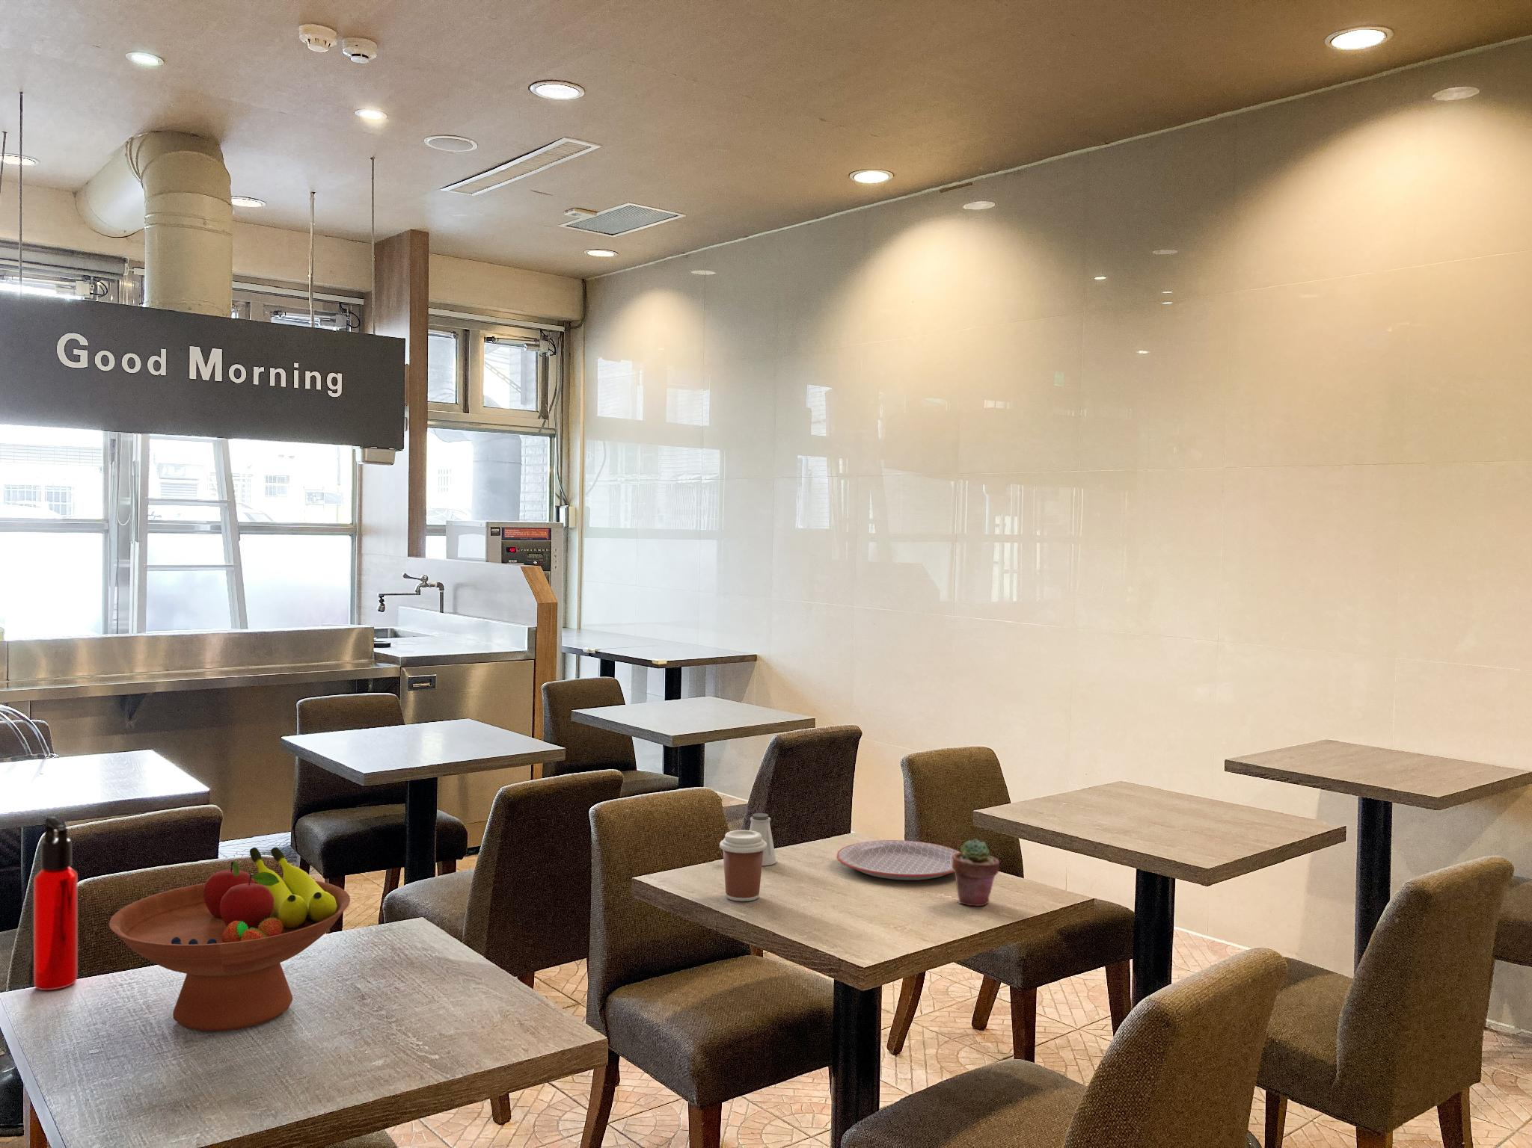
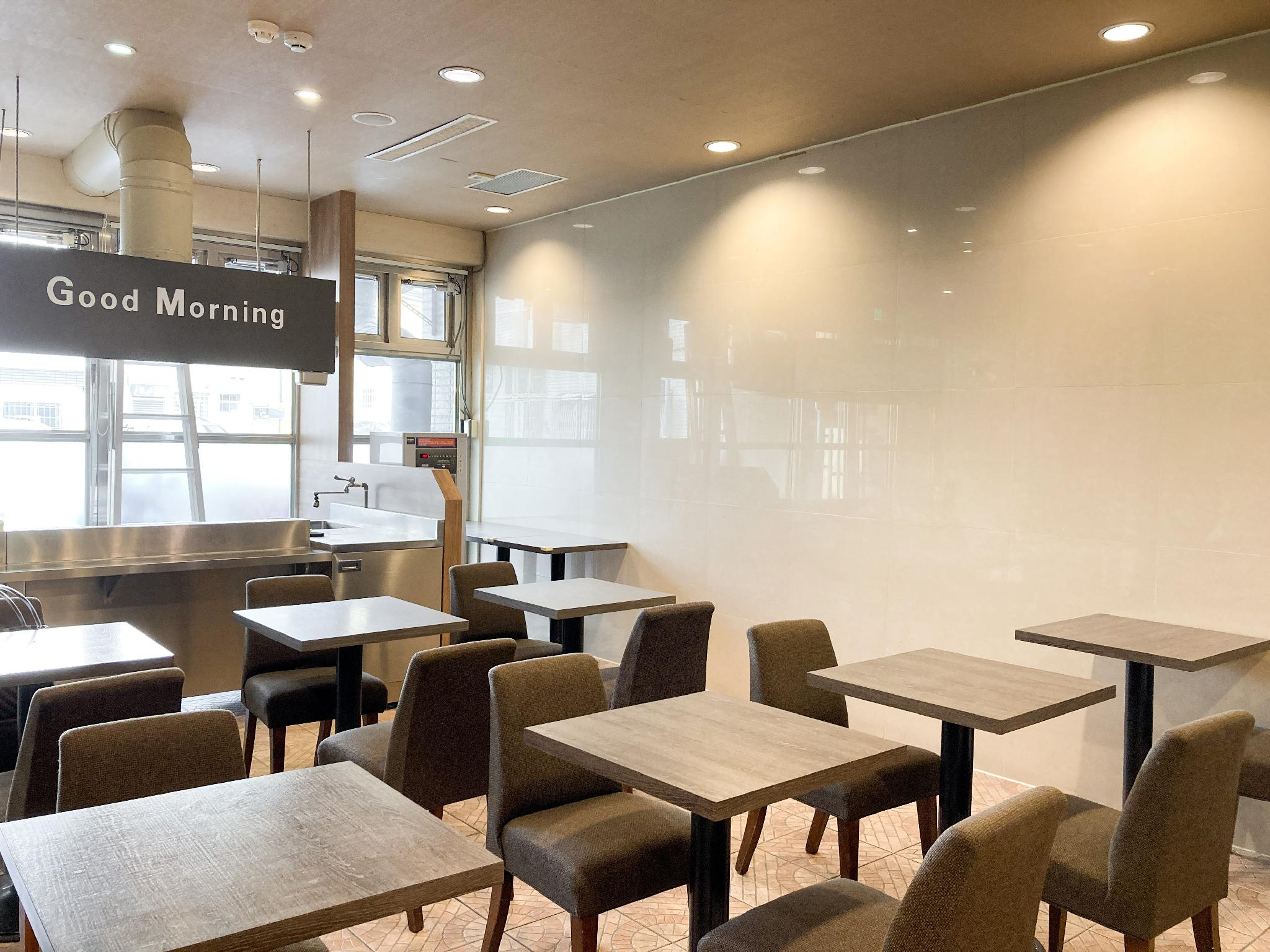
- fruit bowl (233, 939)
- water bottle (55, 901)
- plate (901, 862)
- potted succulent (975, 871)
- coffee cup (743, 865)
- saltshaker (761, 838)
